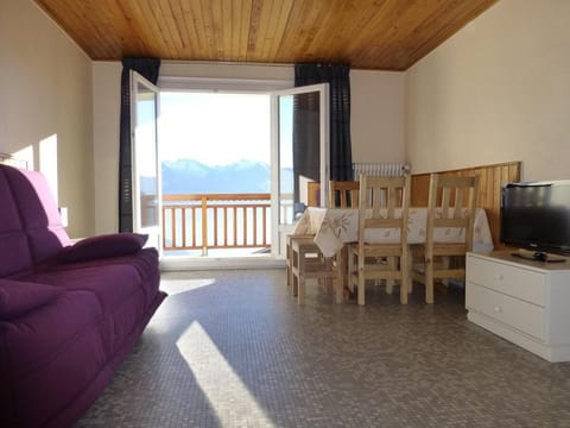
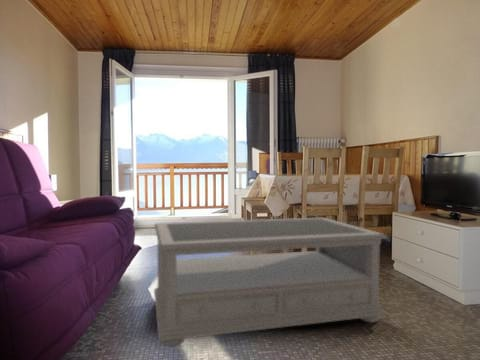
+ coffee table (260, 268)
